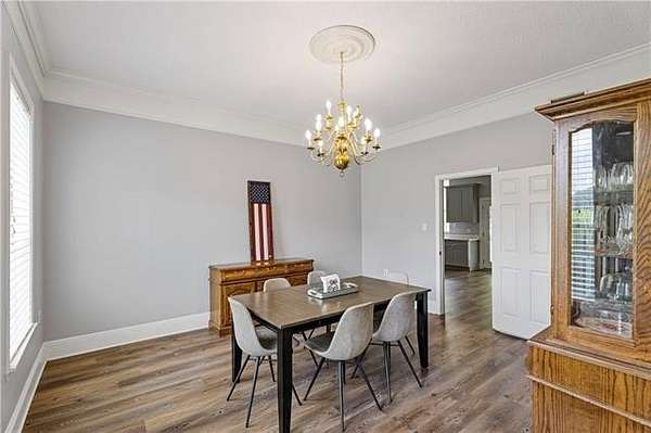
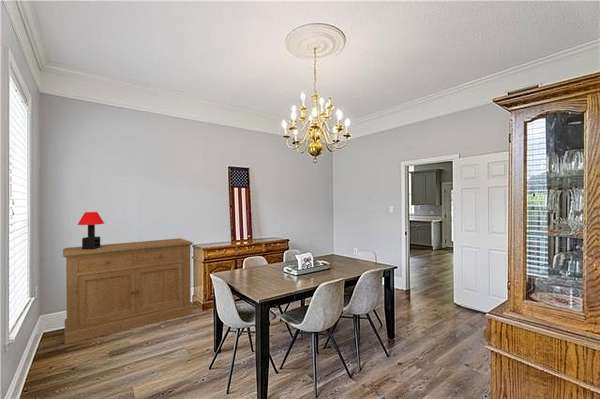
+ sideboard (132, 282)
+ table lamp (91, 230)
